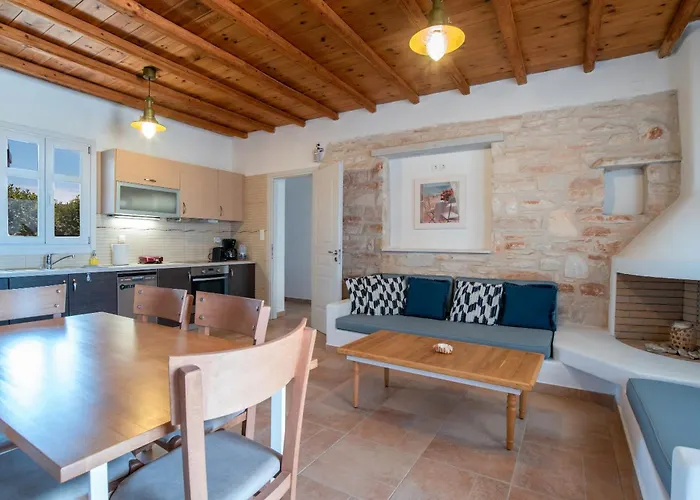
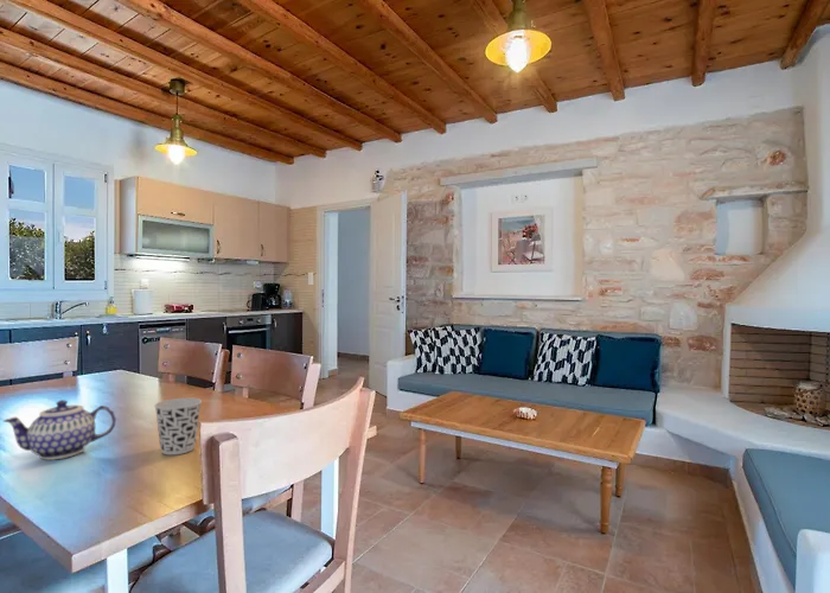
+ teapot (62, 426)
+ cup (178, 426)
